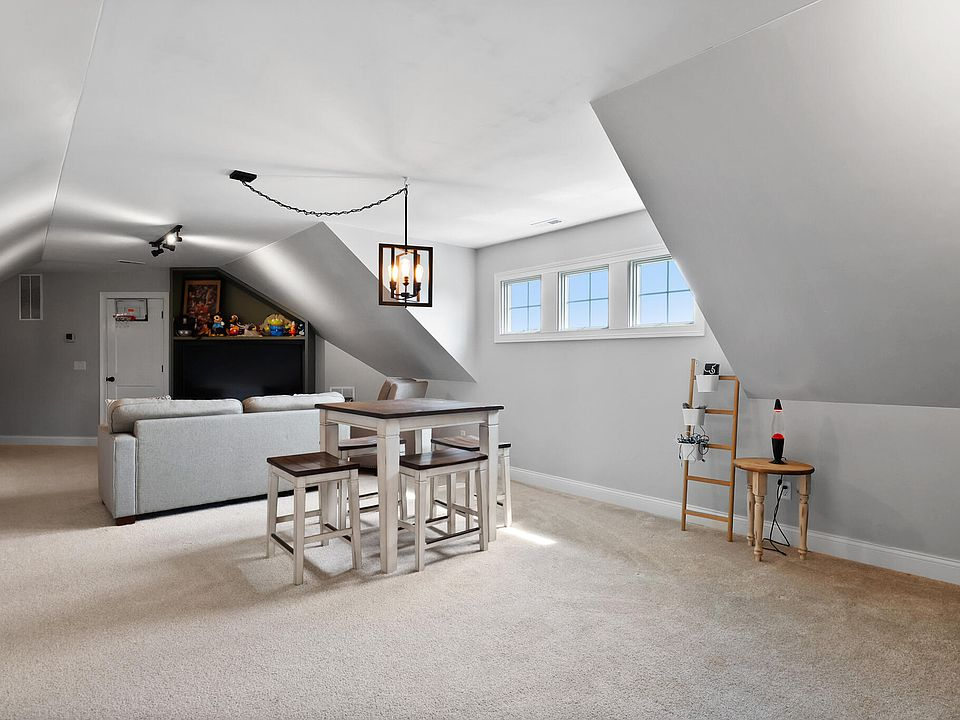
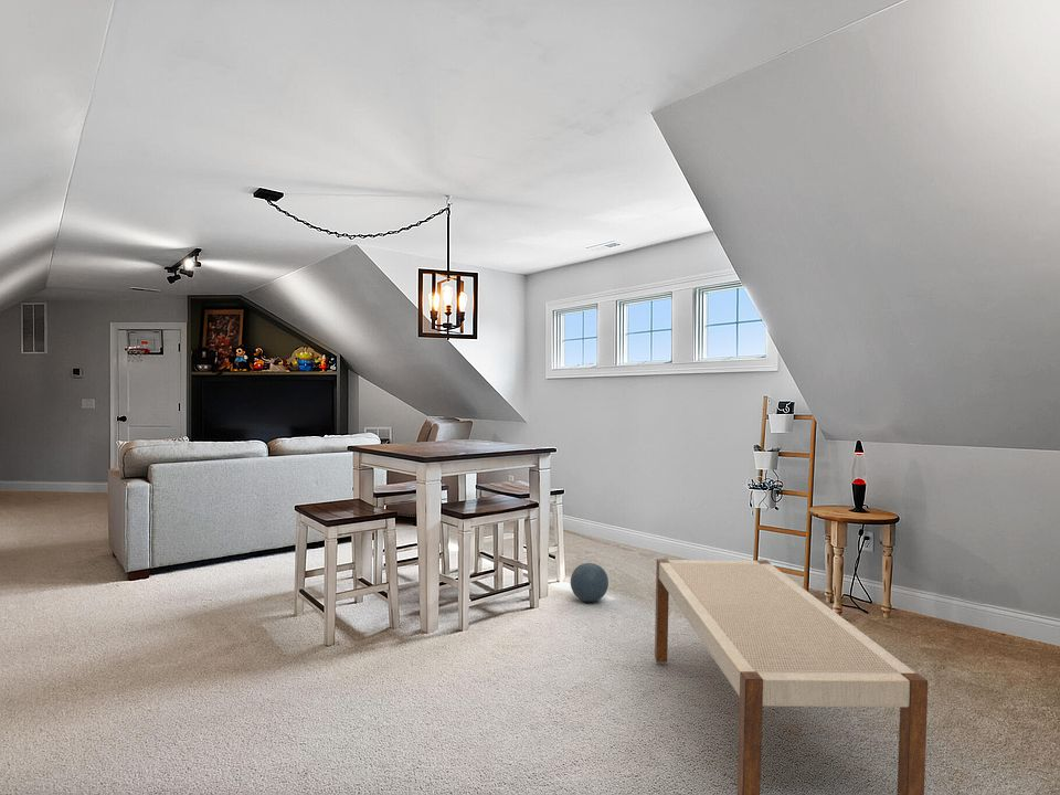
+ ball (589, 582)
+ bench (756, 666)
